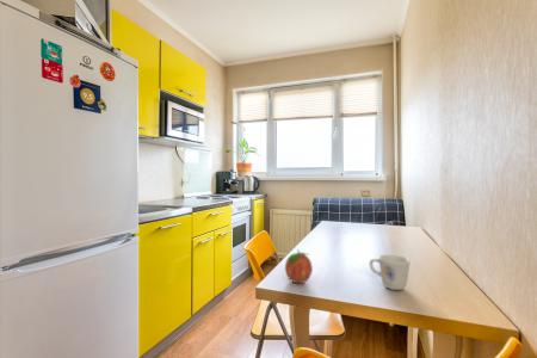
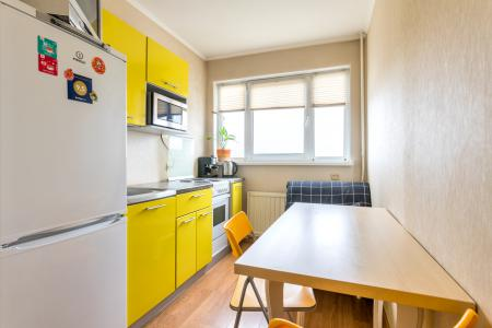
- fruit (298, 265)
- mug (388, 271)
